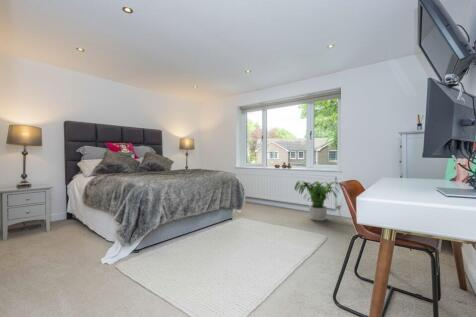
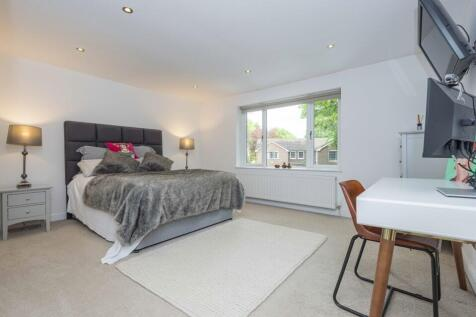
- potted plant (319, 200)
